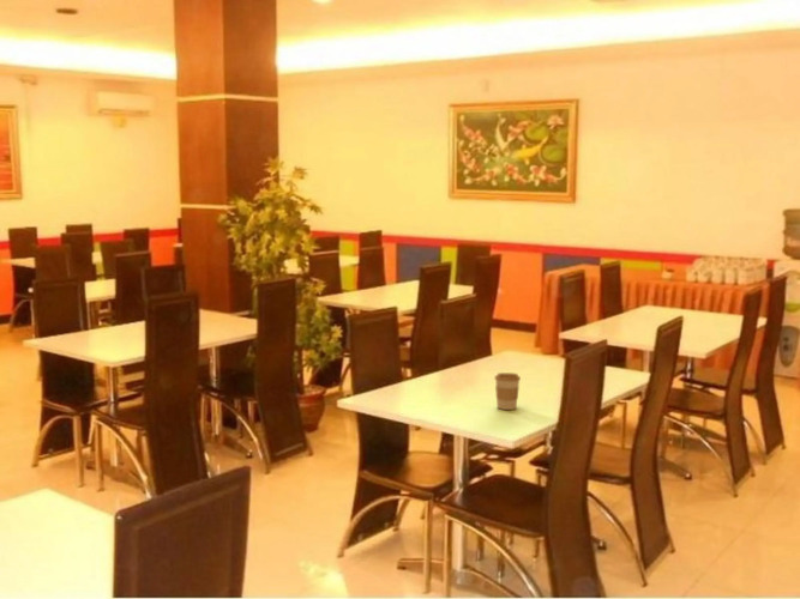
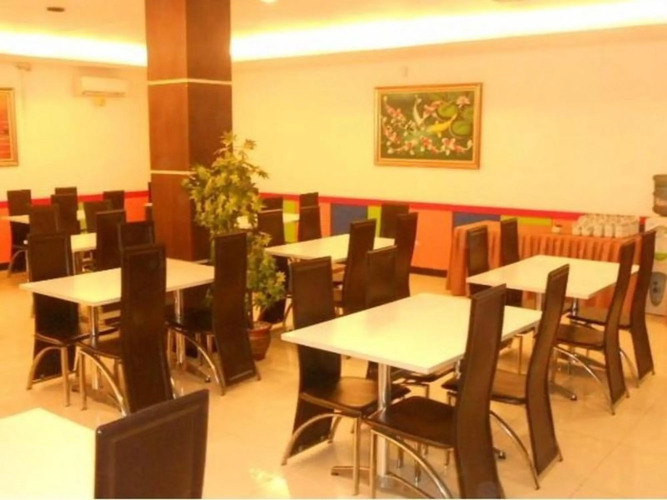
- coffee cup (506, 389)
